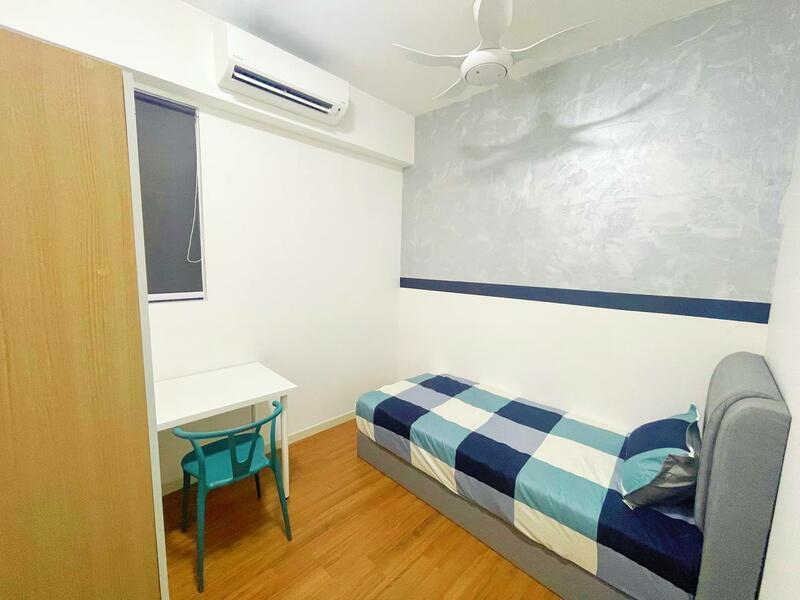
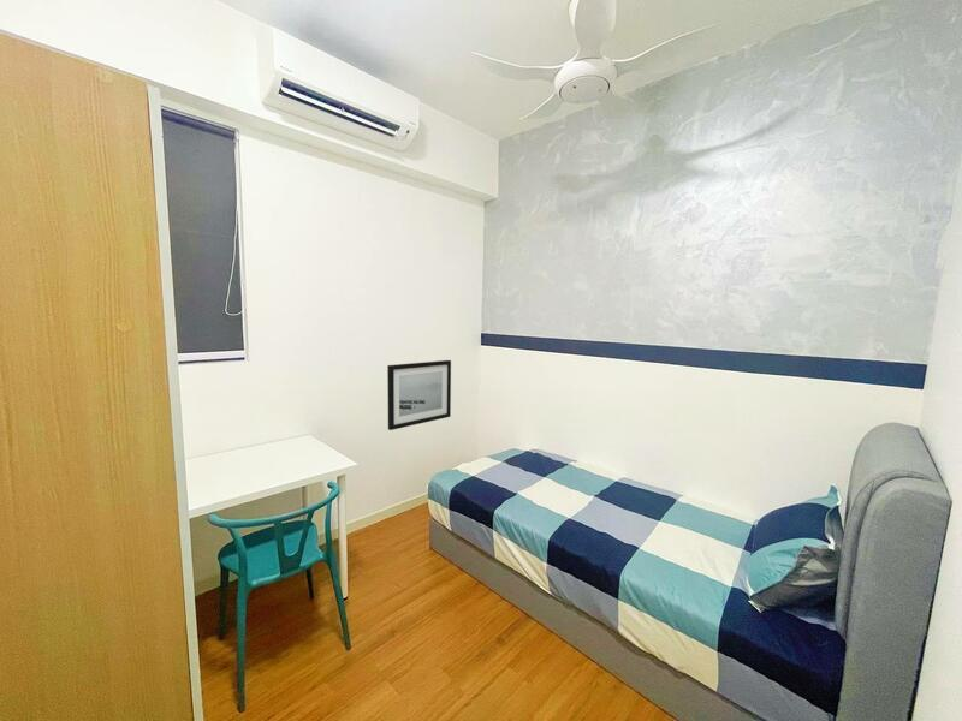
+ wall art (421, 393)
